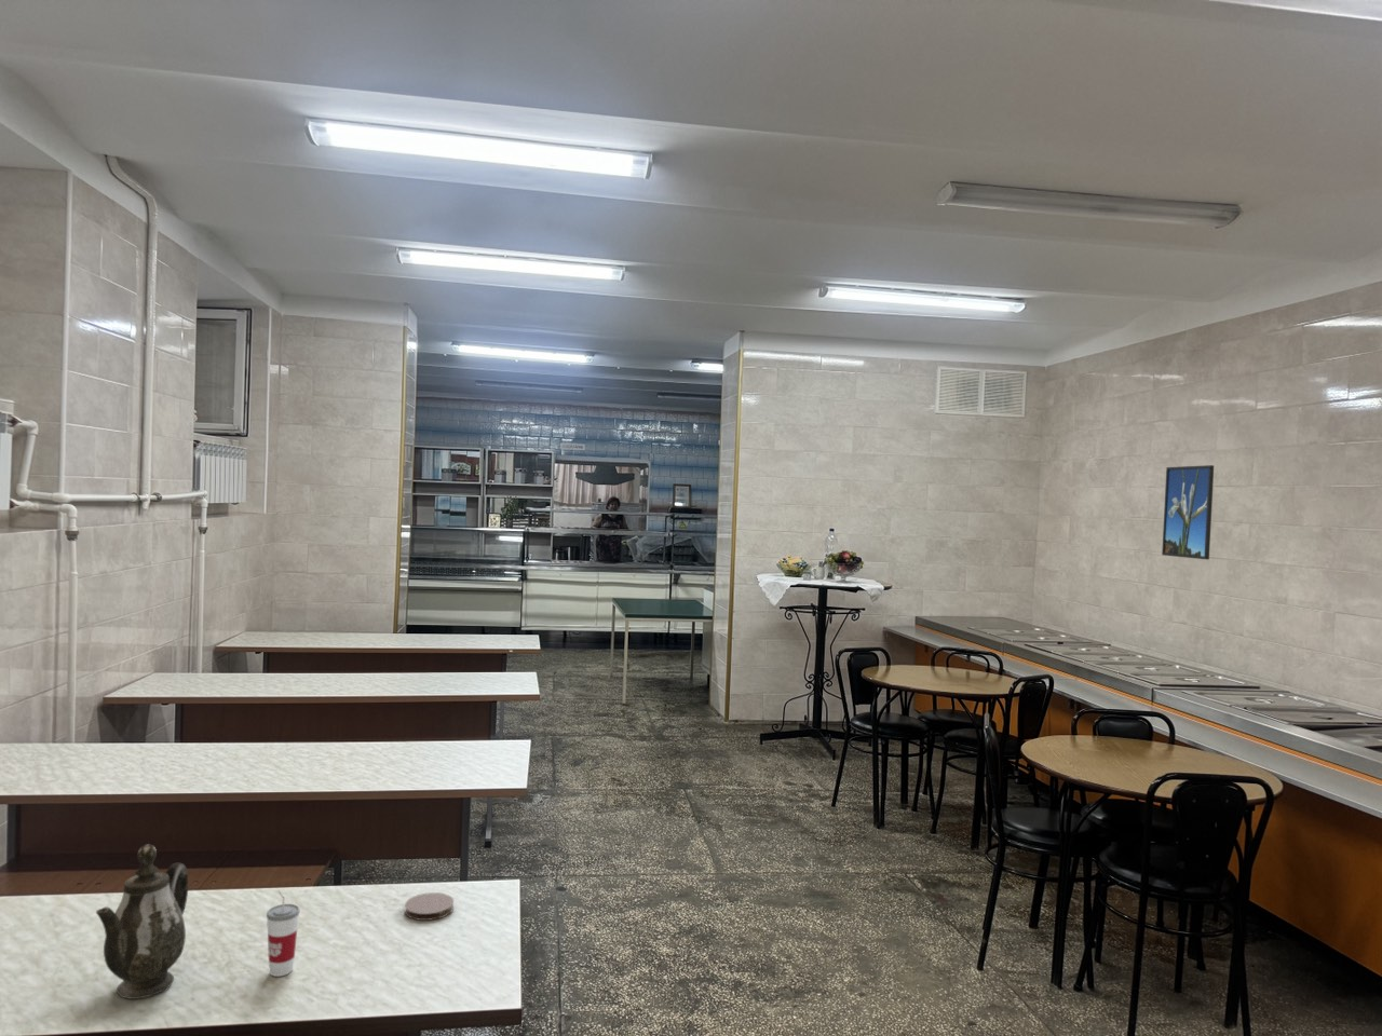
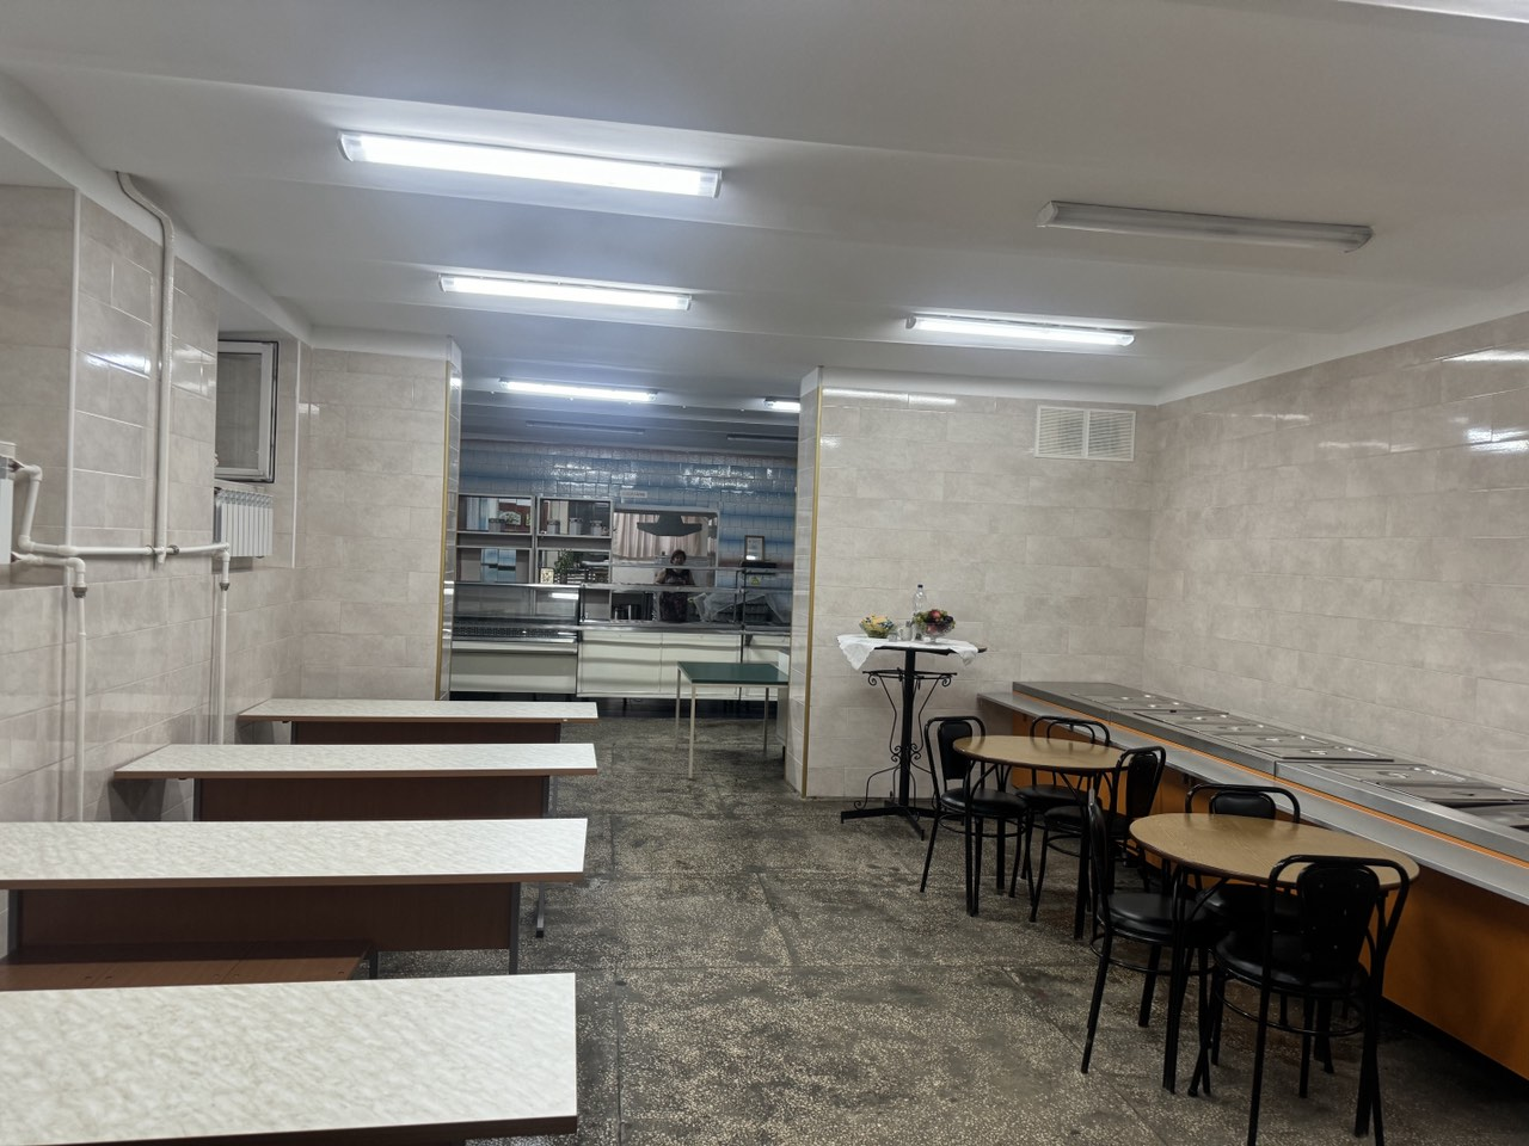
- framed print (1186, 511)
- cup (282, 929)
- teapot (144, 917)
- coaster (429, 905)
